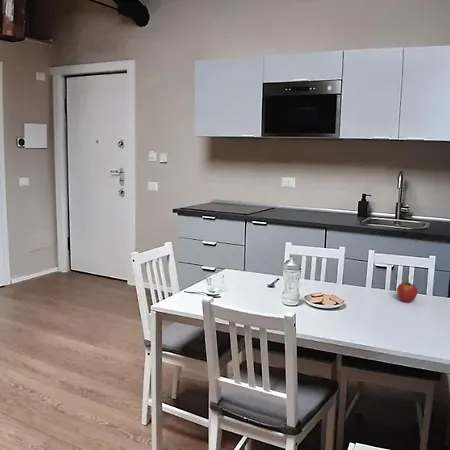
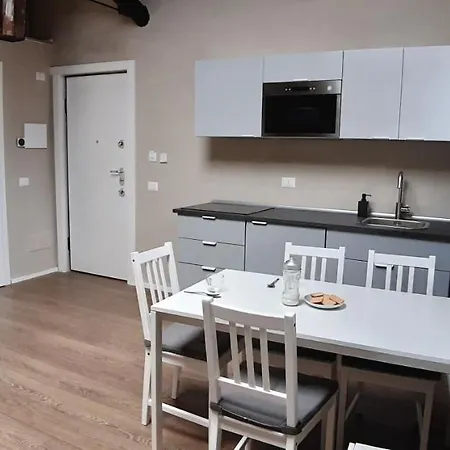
- apple (407, 290)
